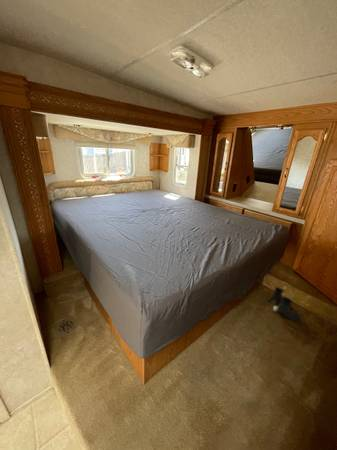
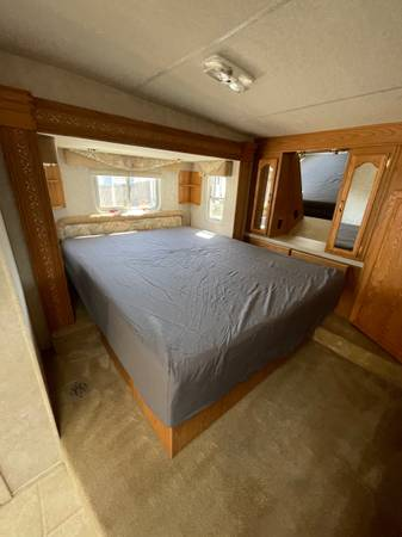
- boots (285, 302)
